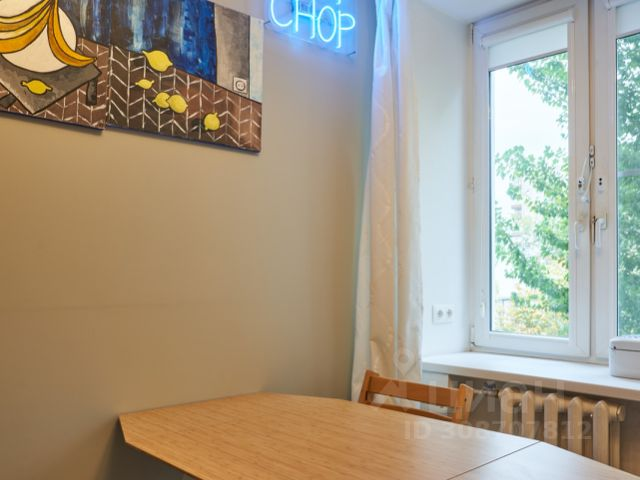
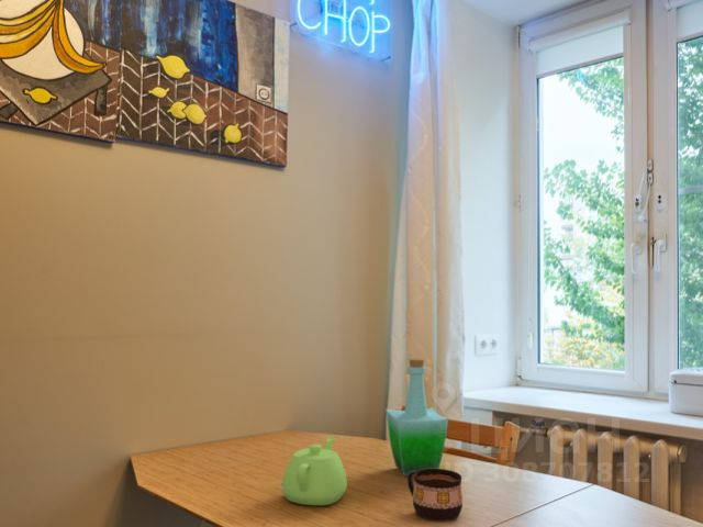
+ bottle (415, 414)
+ cup (436, 494)
+ teapot (315, 470)
